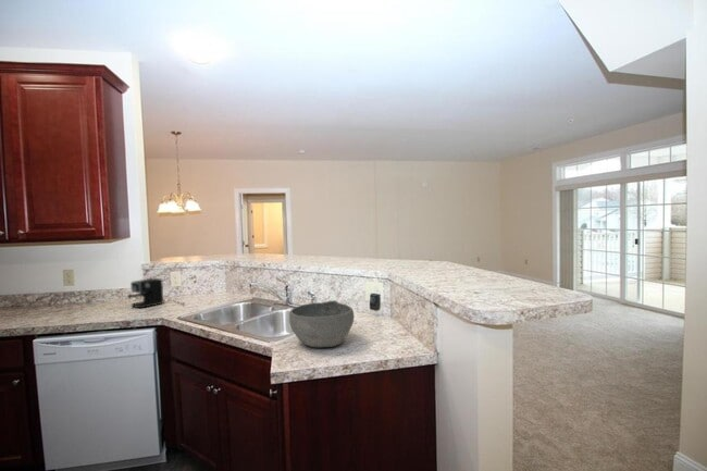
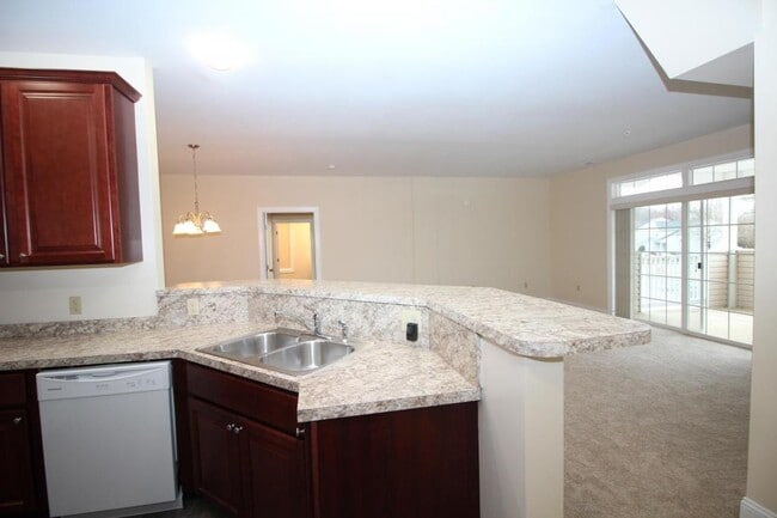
- bowl (321, 323)
- coffee maker (156, 293)
